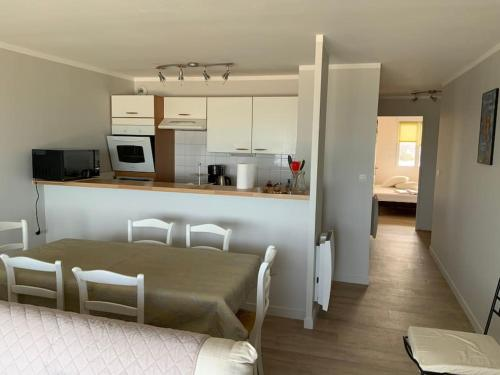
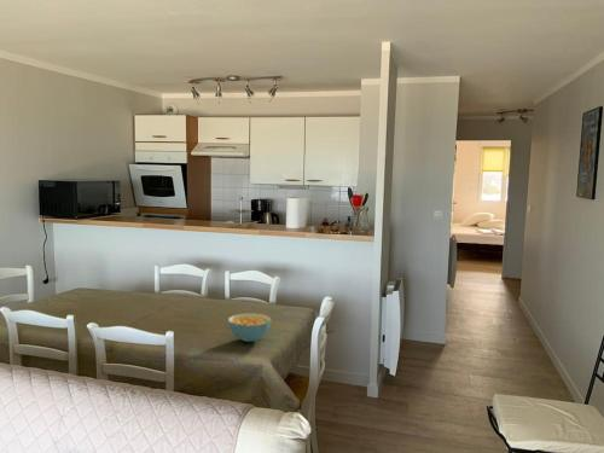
+ cereal bowl (249, 329)
